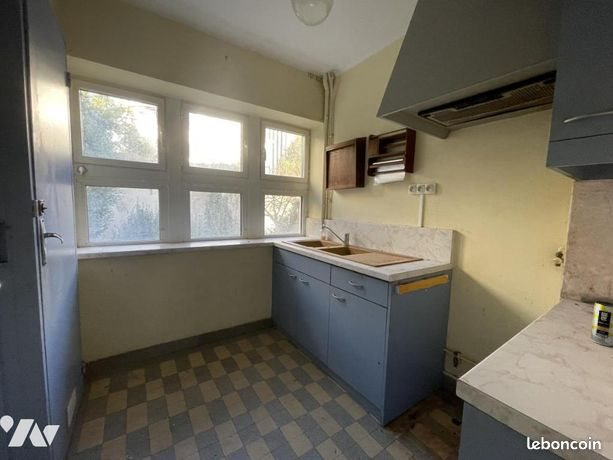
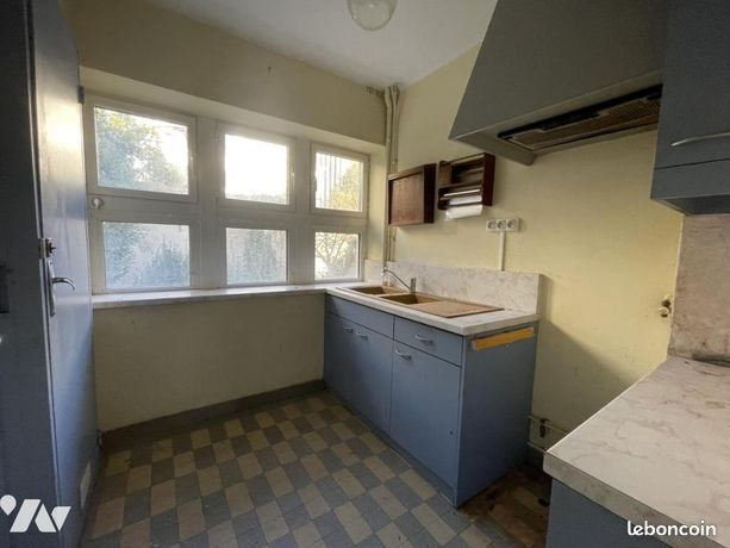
- beverage can (604, 323)
